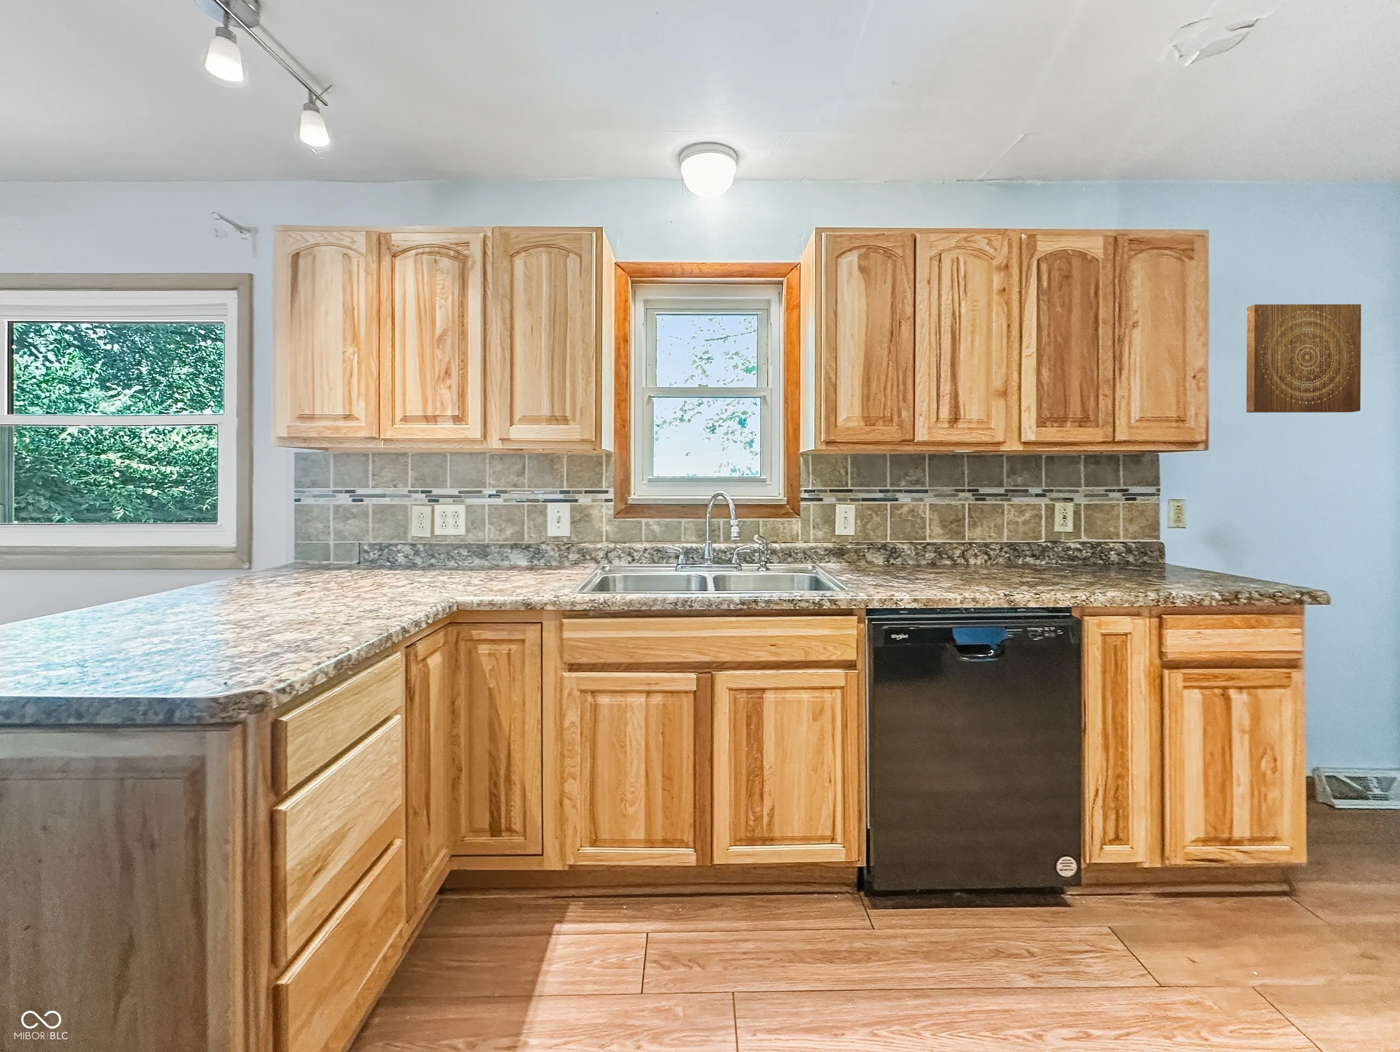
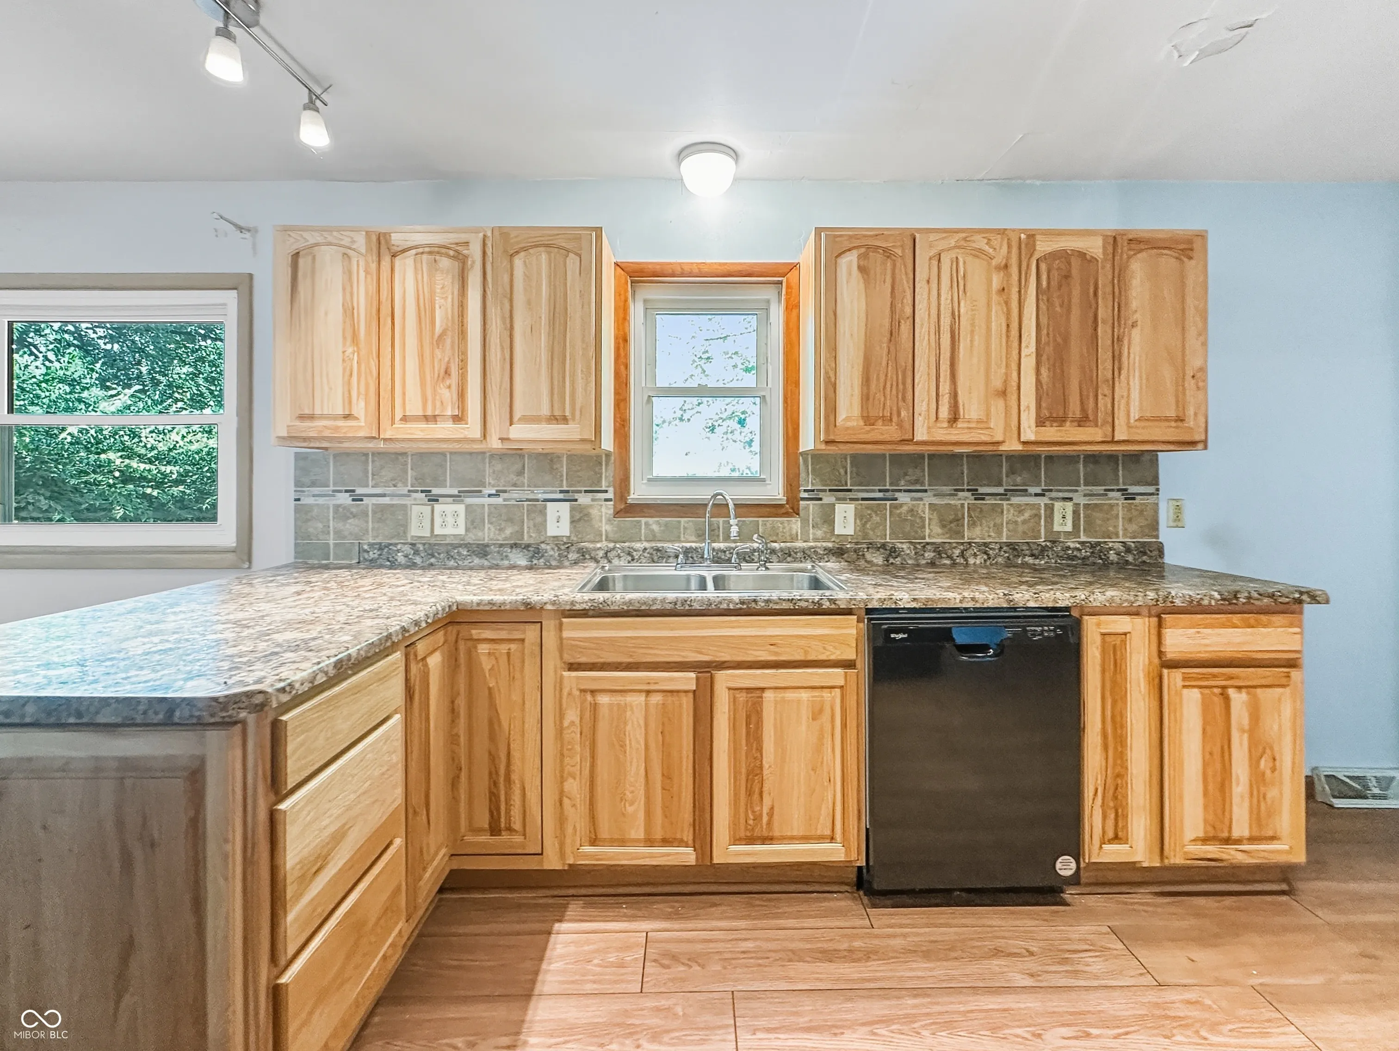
- wall art (1303, 358)
